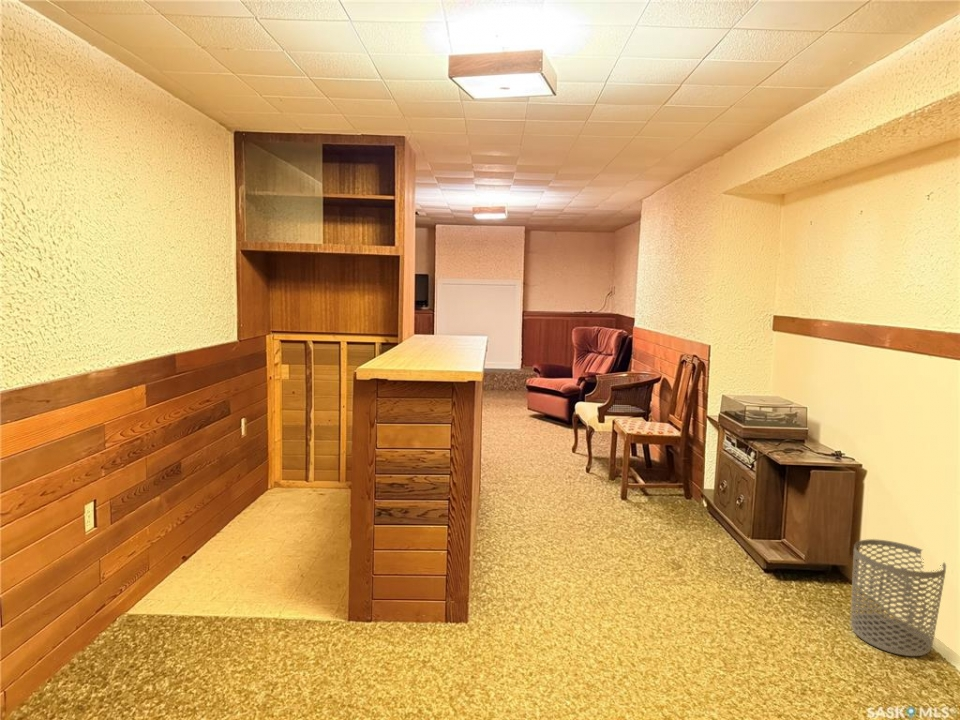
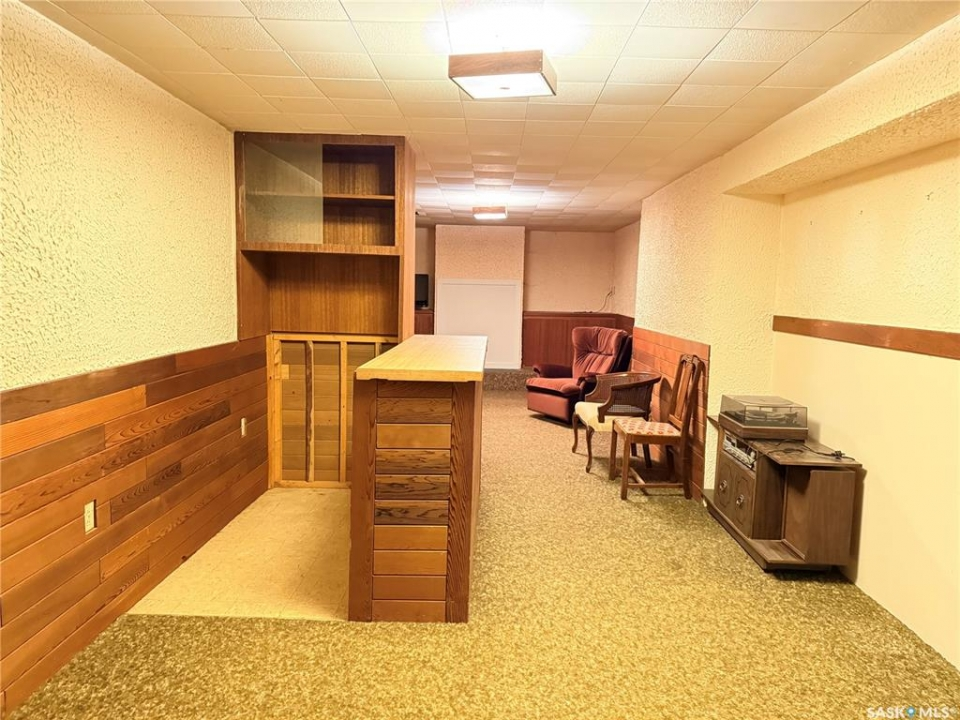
- waste bin (893, 596)
